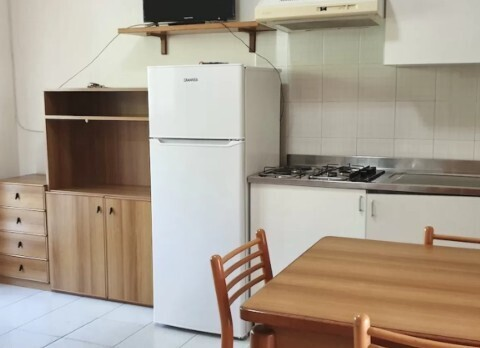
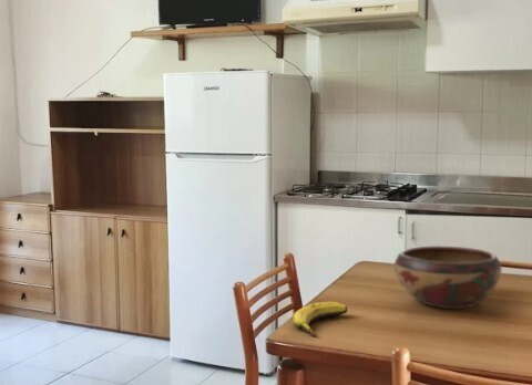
+ banana (316, 315)
+ decorative bowl (447, 277)
